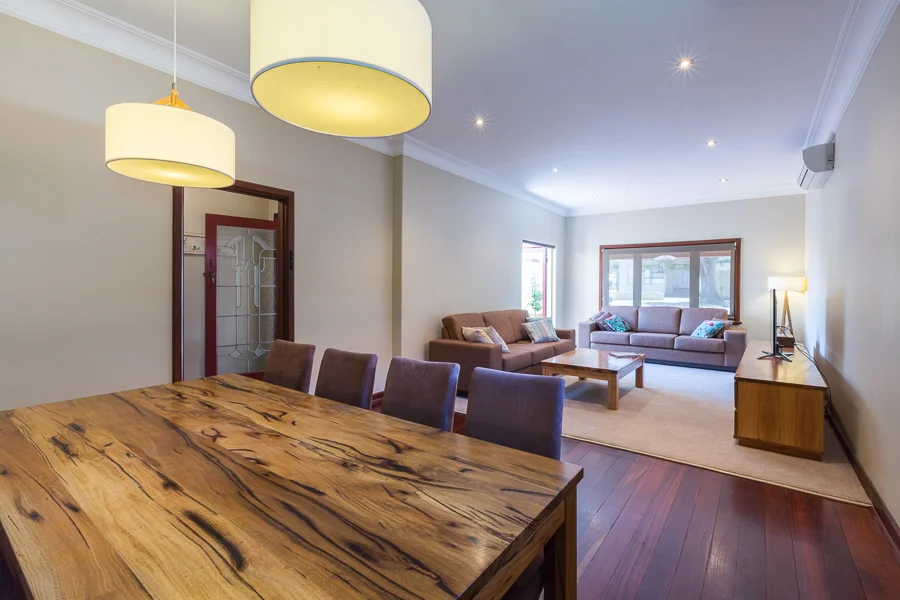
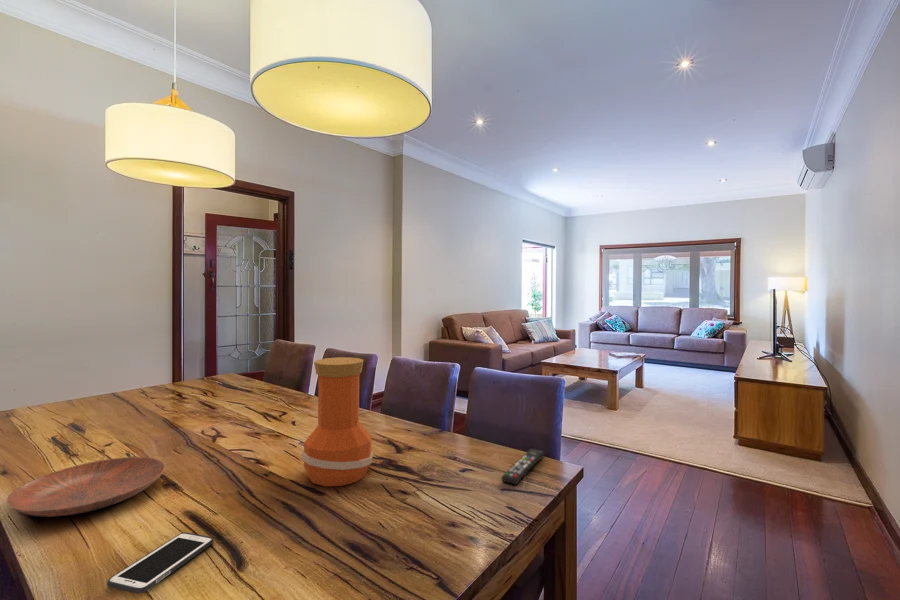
+ remote control (524, 464)
+ bowl (93, 487)
+ cell phone (164, 560)
+ vase (338, 417)
